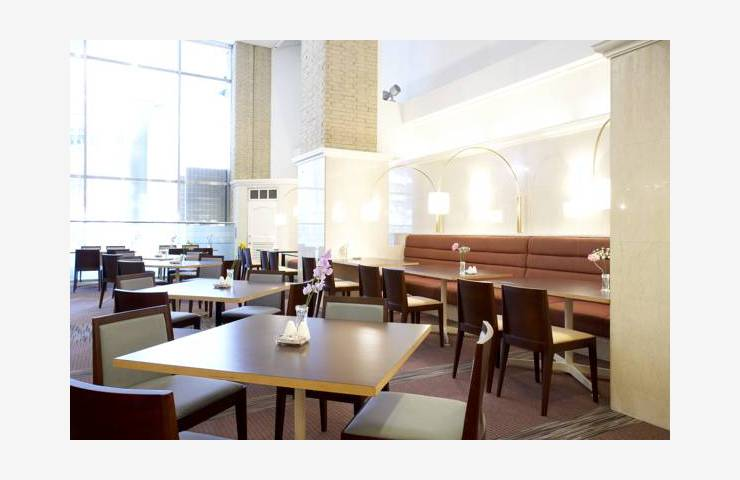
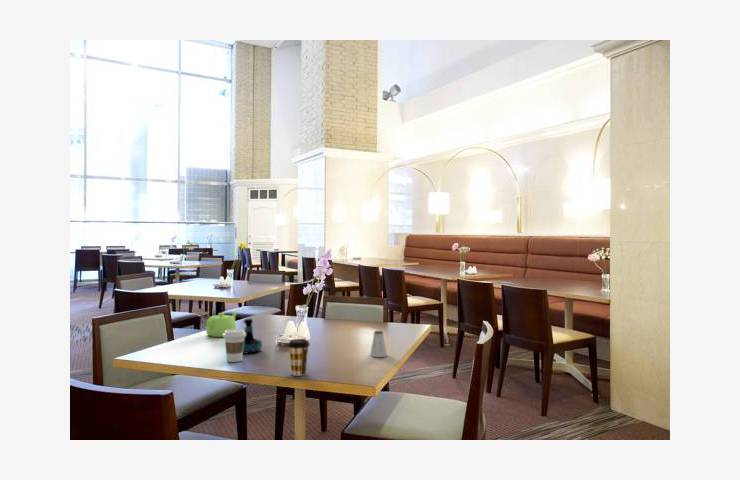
+ teapot (222, 323)
+ tequila bottle (248, 334)
+ coffee cup (298, 357)
+ saltshaker (378, 343)
+ coffee cup (234, 345)
